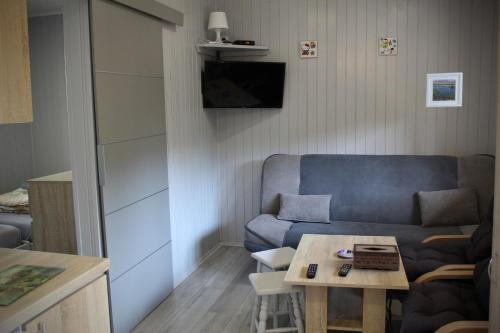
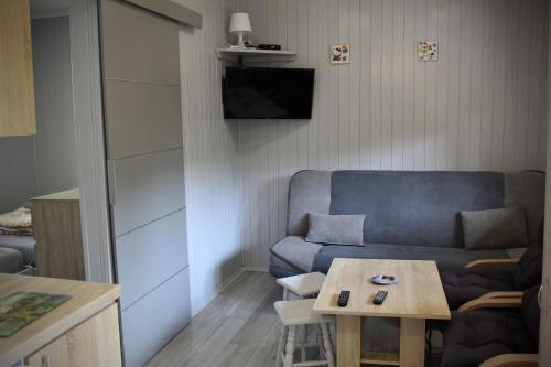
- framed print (443, 90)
- tissue box (375, 256)
